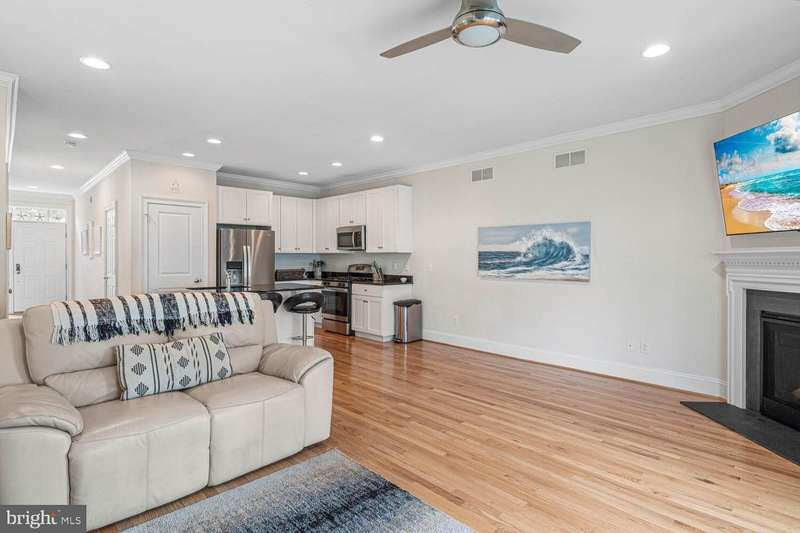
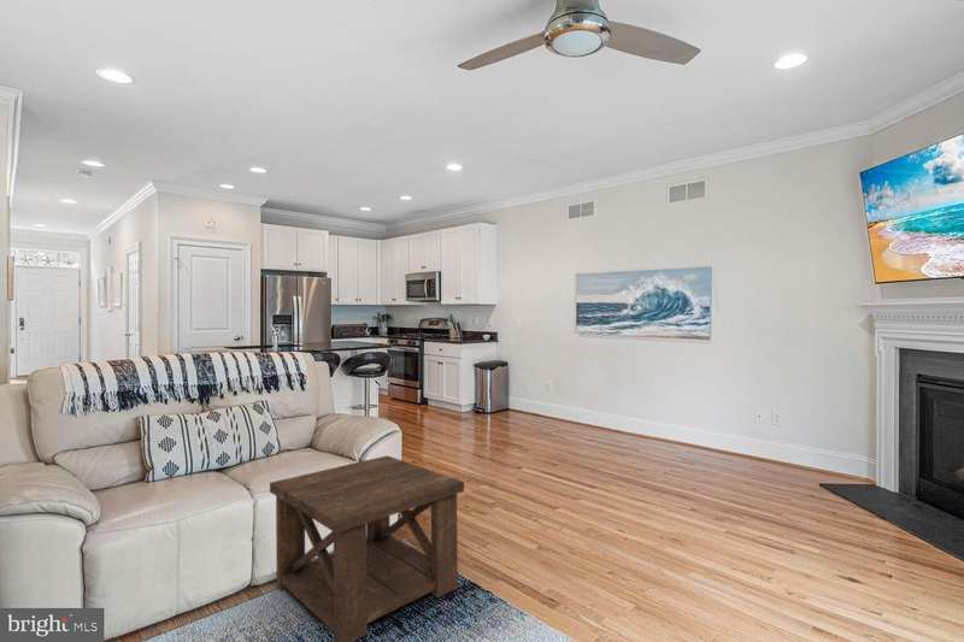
+ side table (366, 535)
